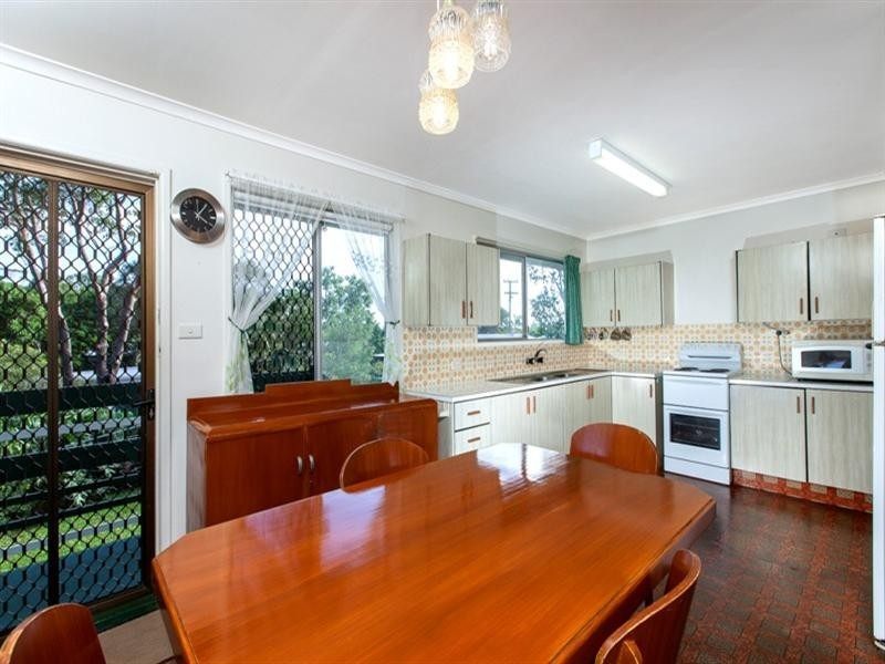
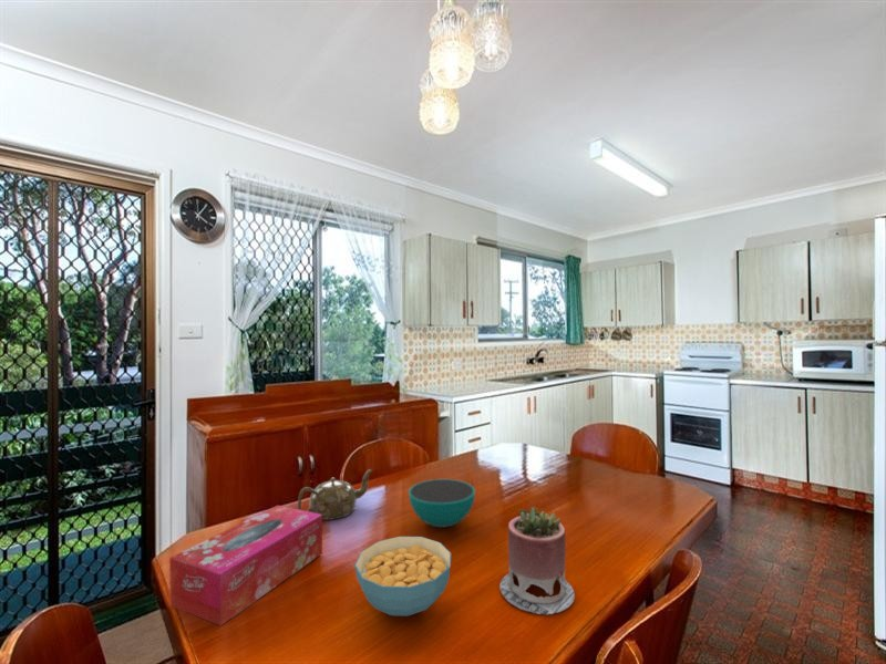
+ tissue box (254, 554)
+ bowl (442, 507)
+ teapot (337, 492)
+ succulent planter (535, 549)
+ cereal bowl (404, 582)
